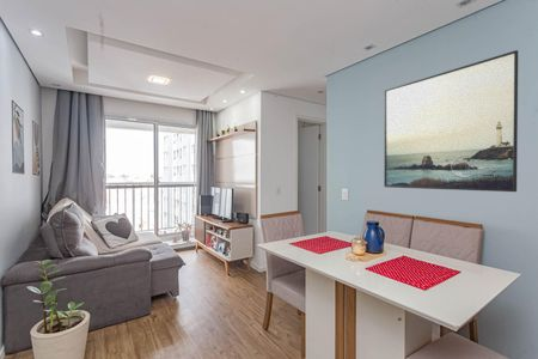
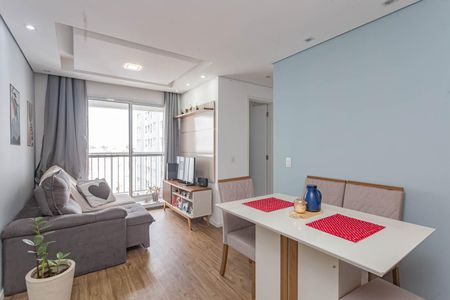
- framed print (438, 132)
